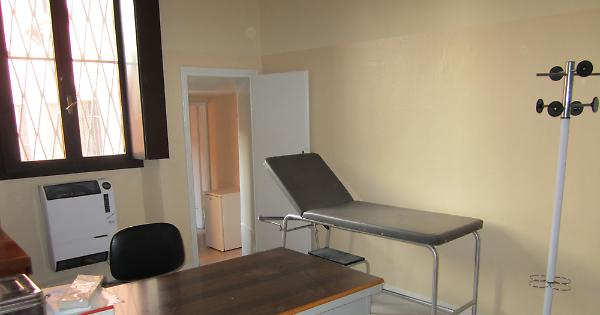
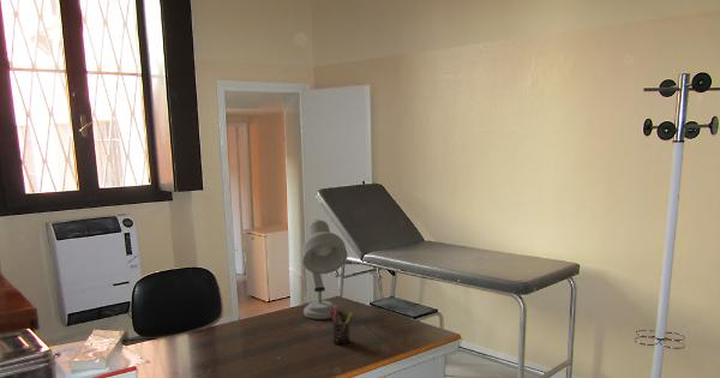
+ pen holder (340, 325)
+ desk lamp (320, 269)
